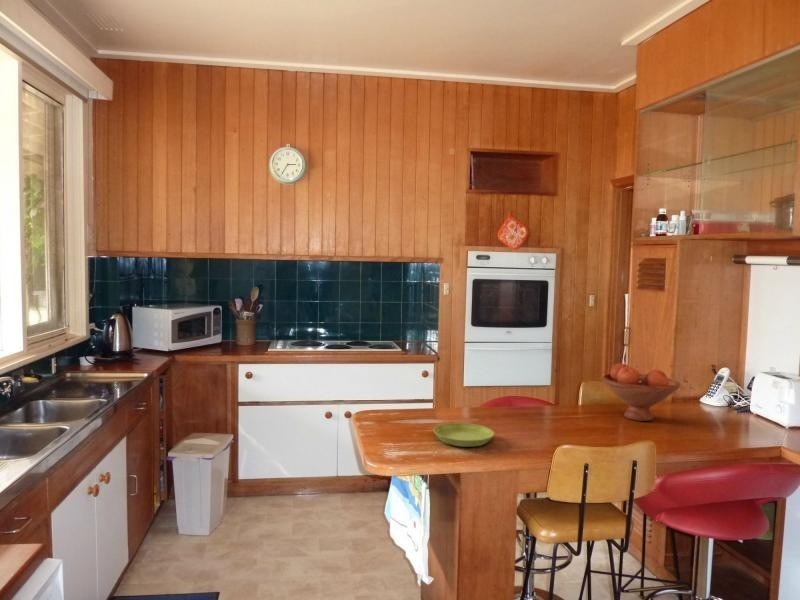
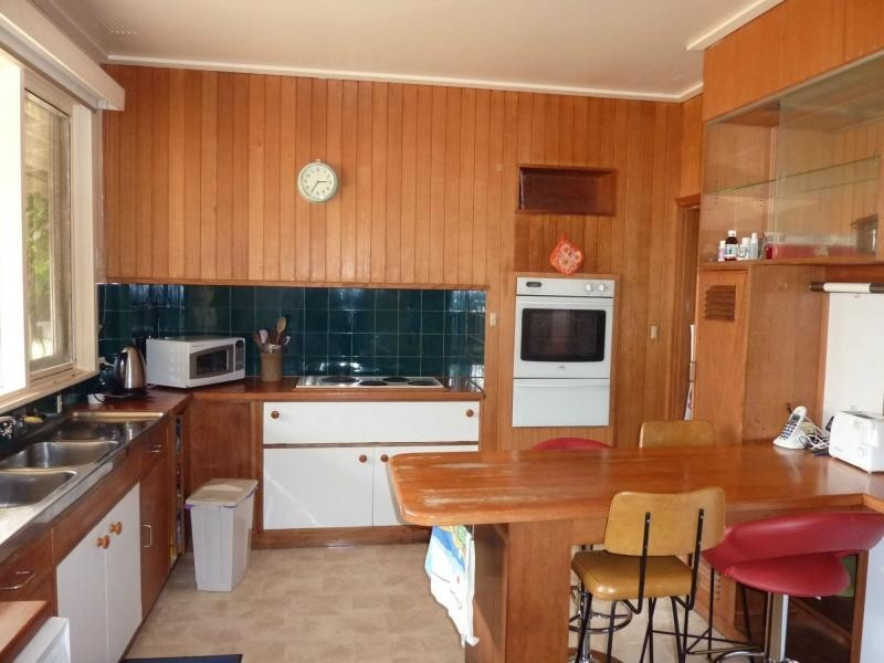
- saucer (463, 435)
- fruit bowl (639, 391)
